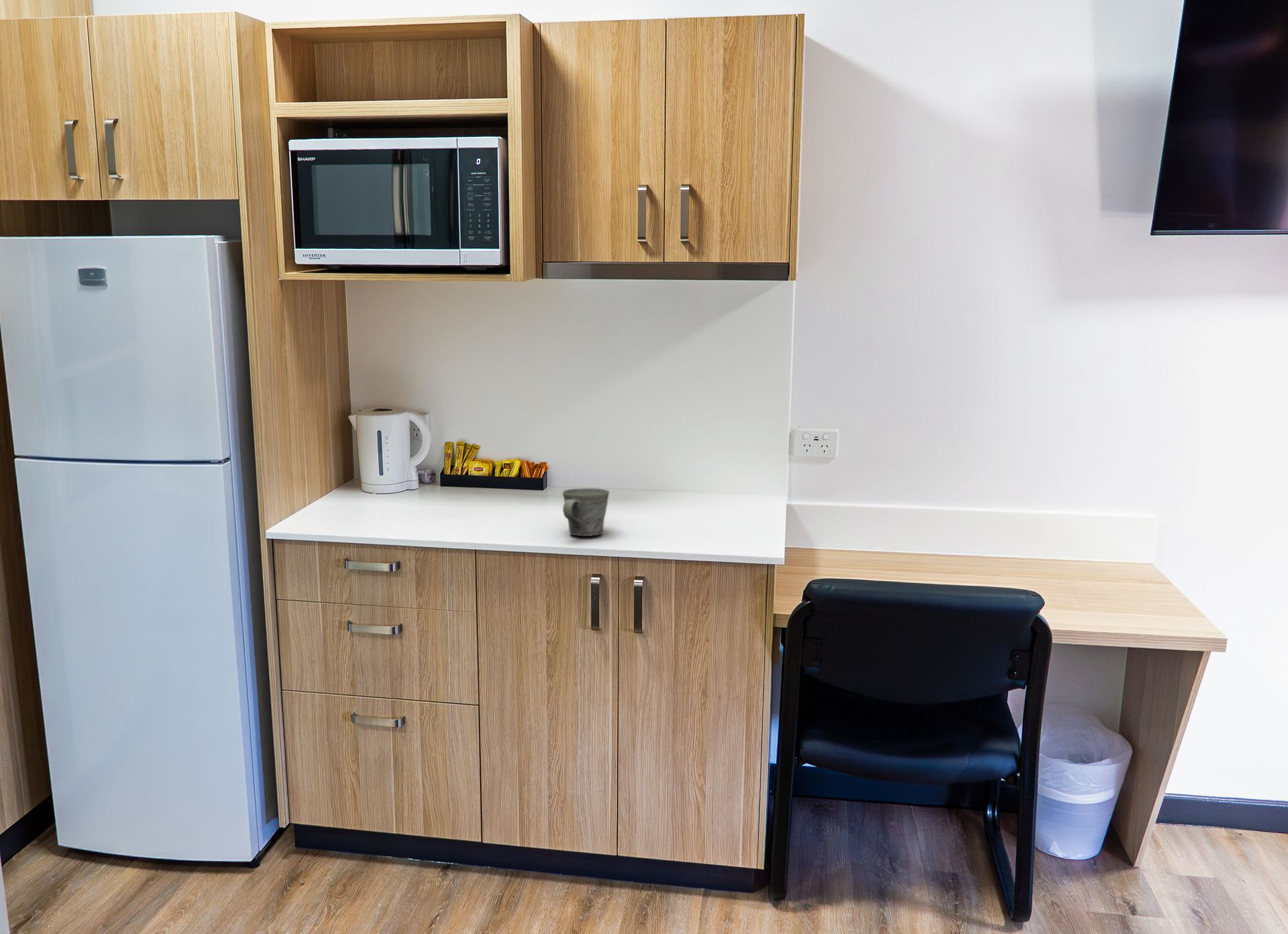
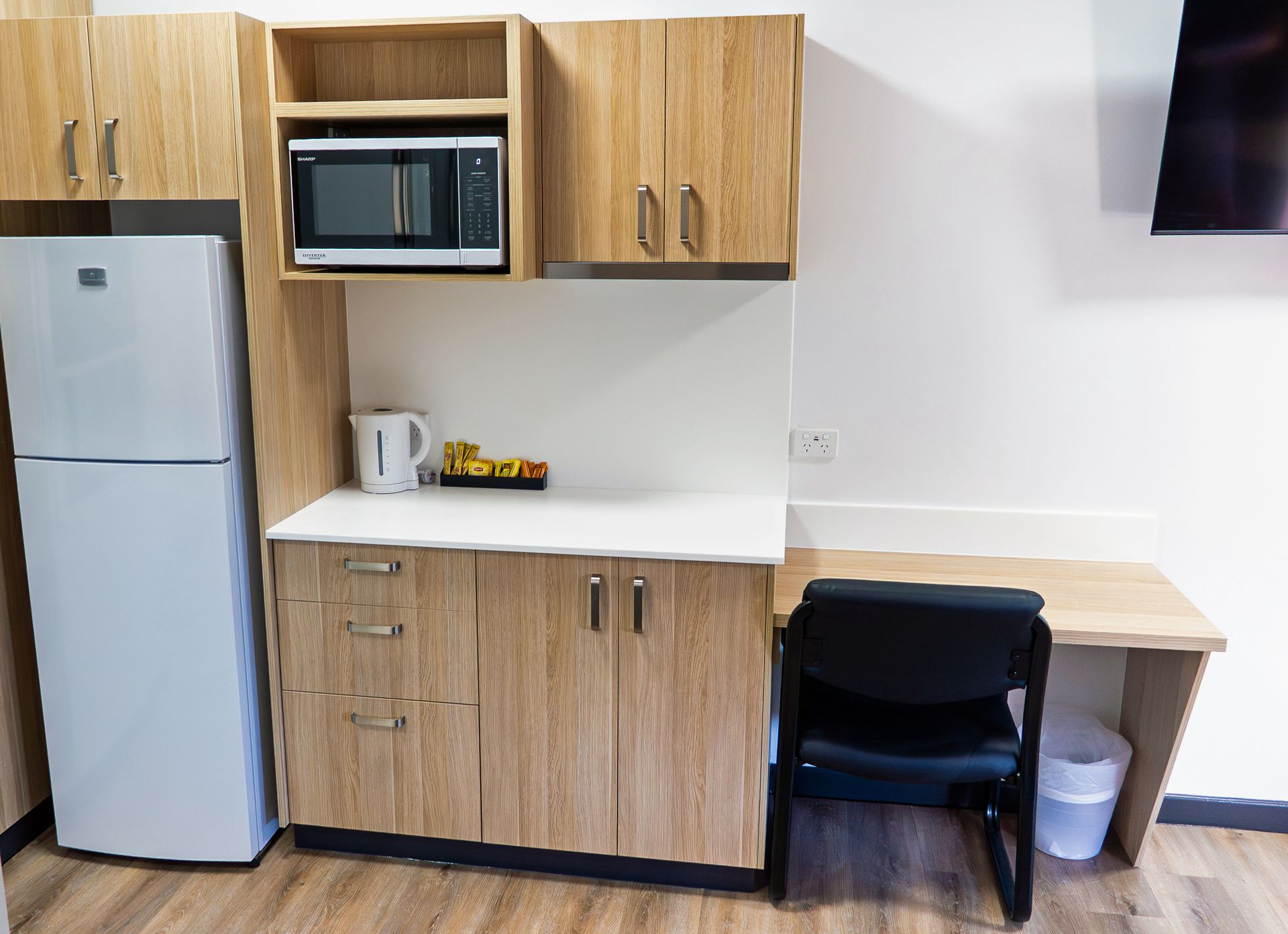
- mug (584, 513)
